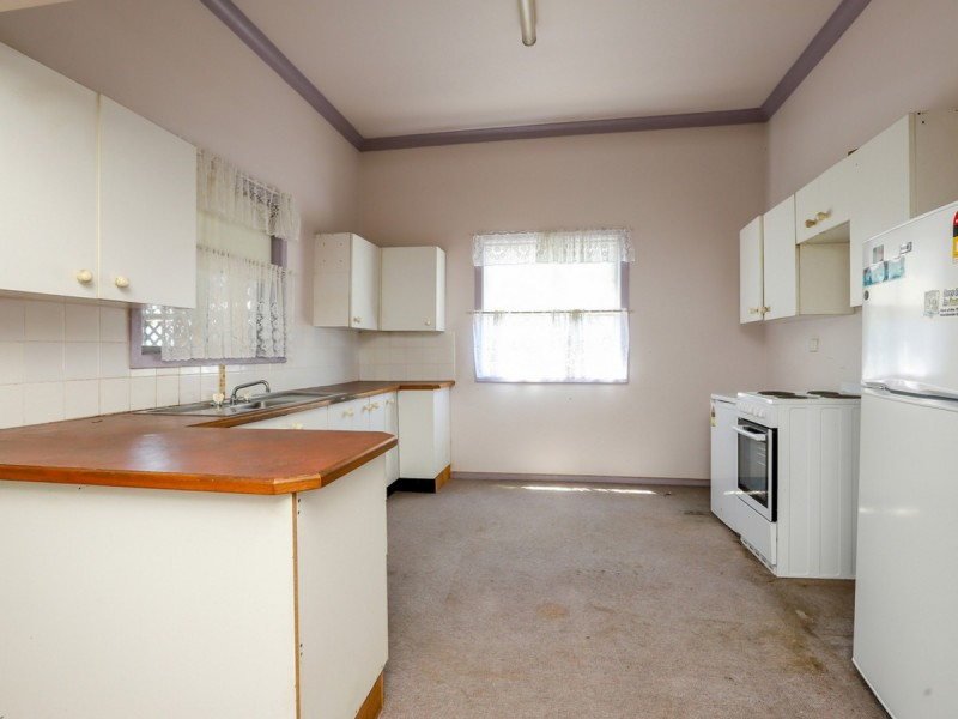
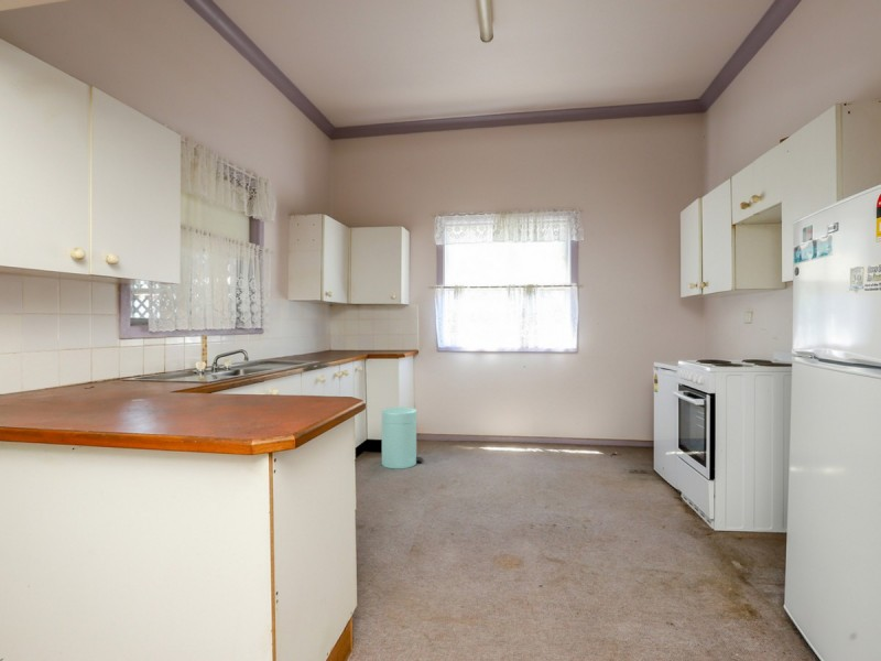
+ trash can (402, 435)
